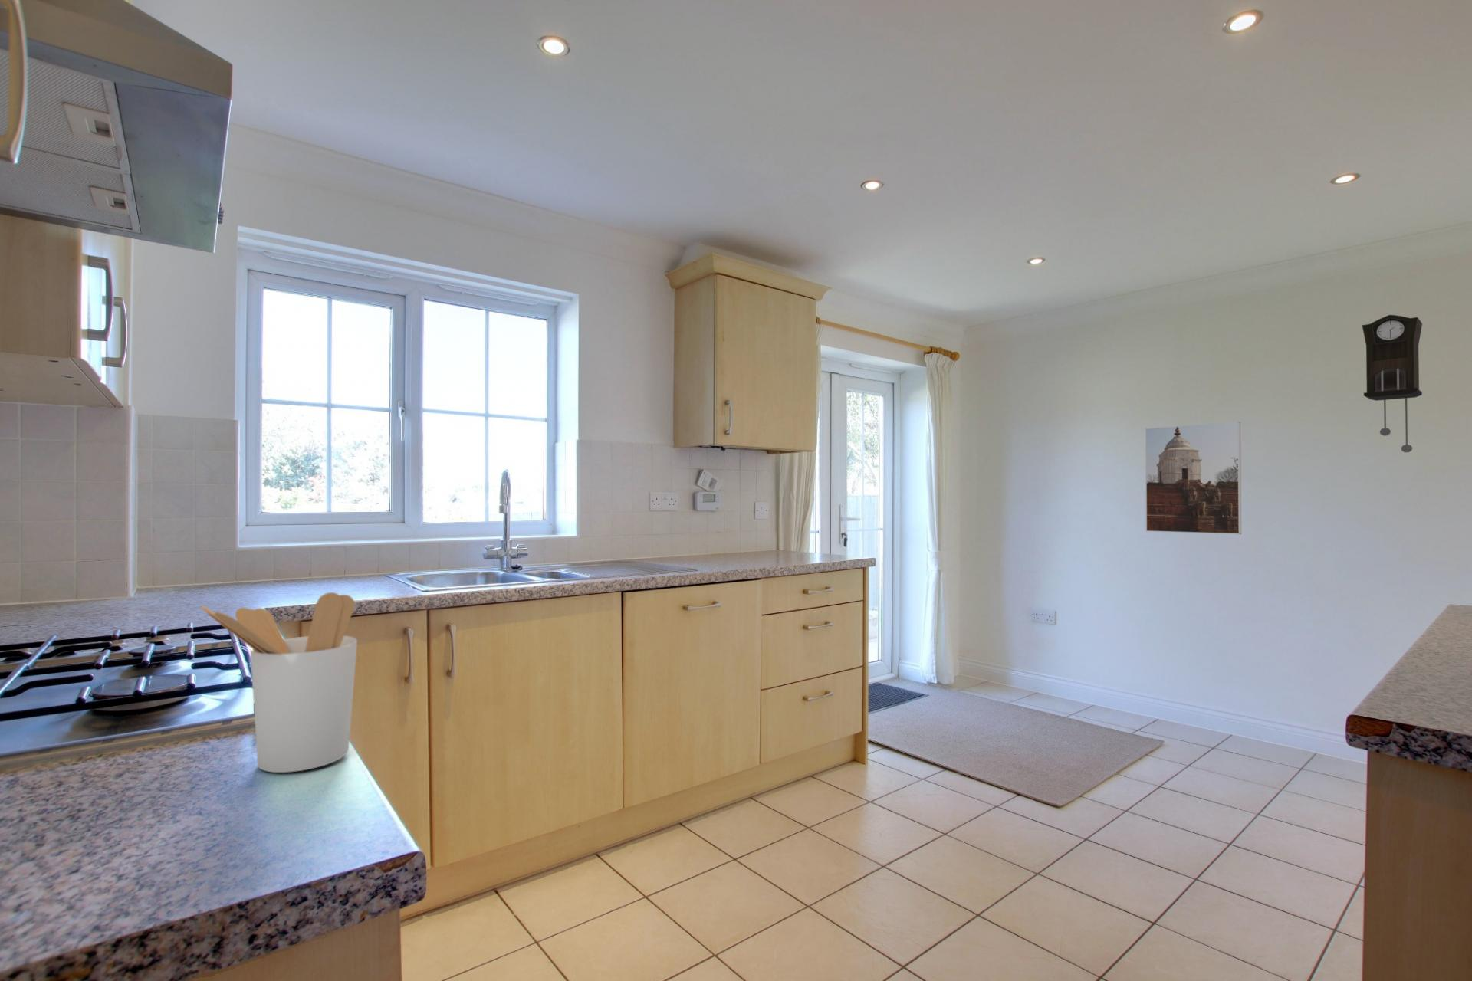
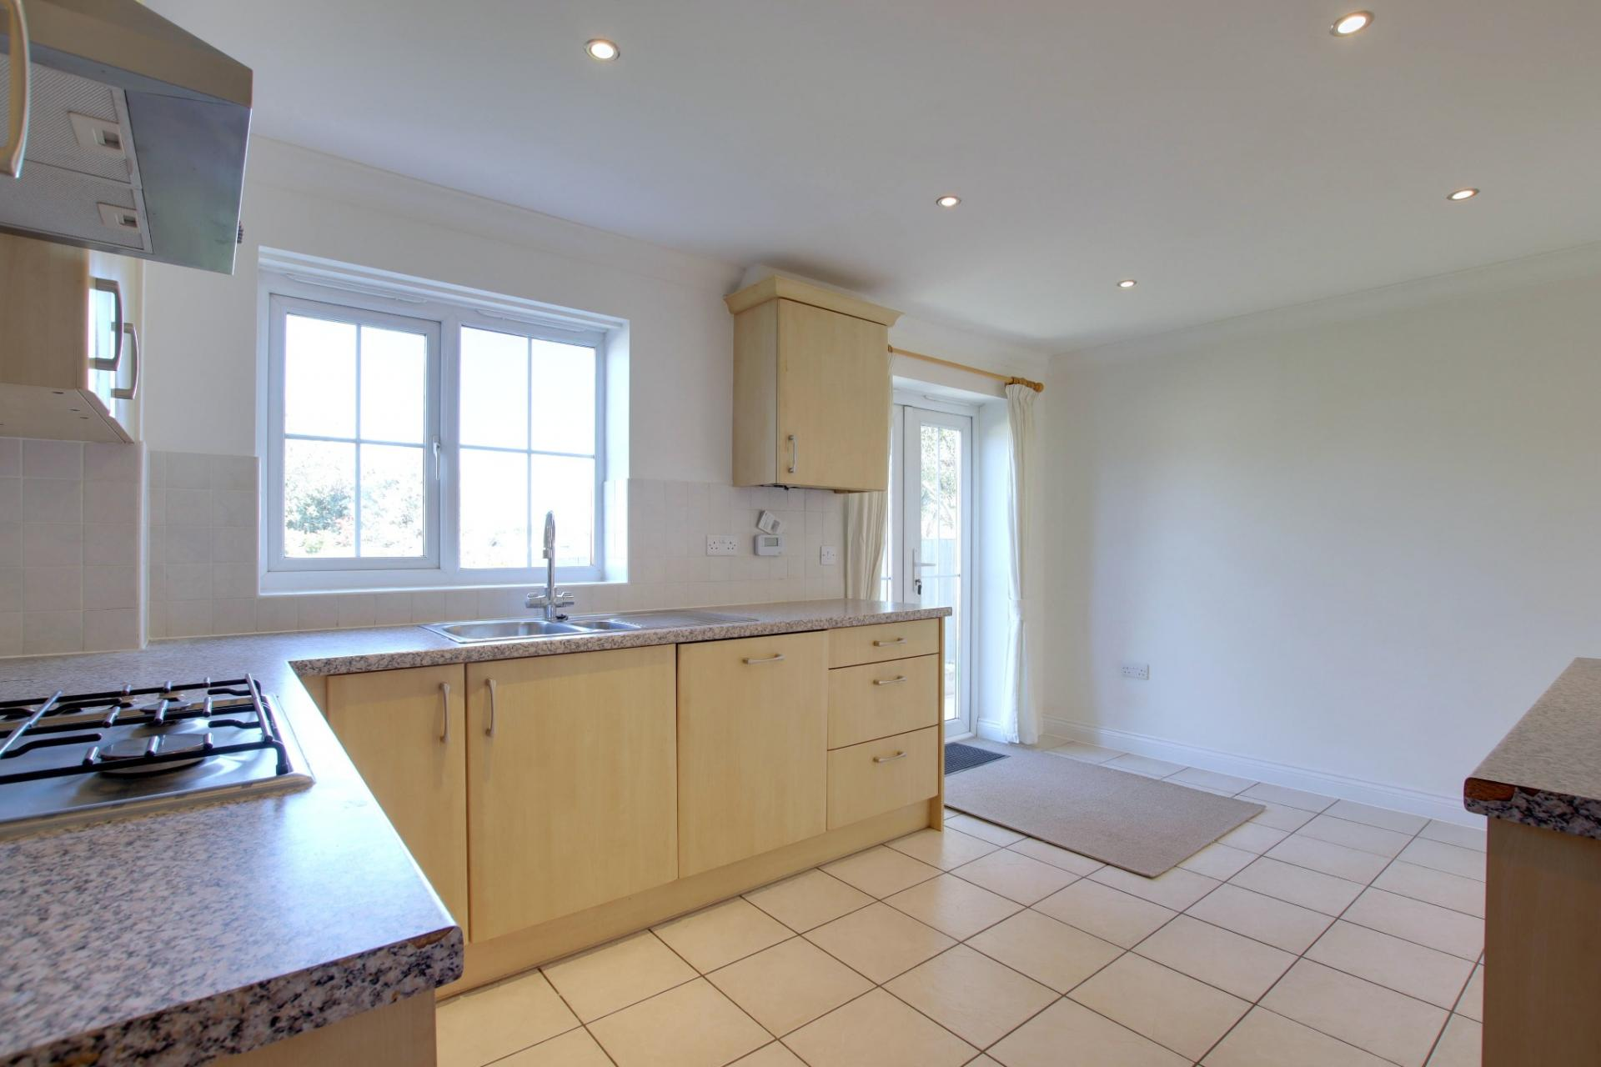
- pendulum clock (1392, 384)
- utensil holder (279, 679)
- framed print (1191, 478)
